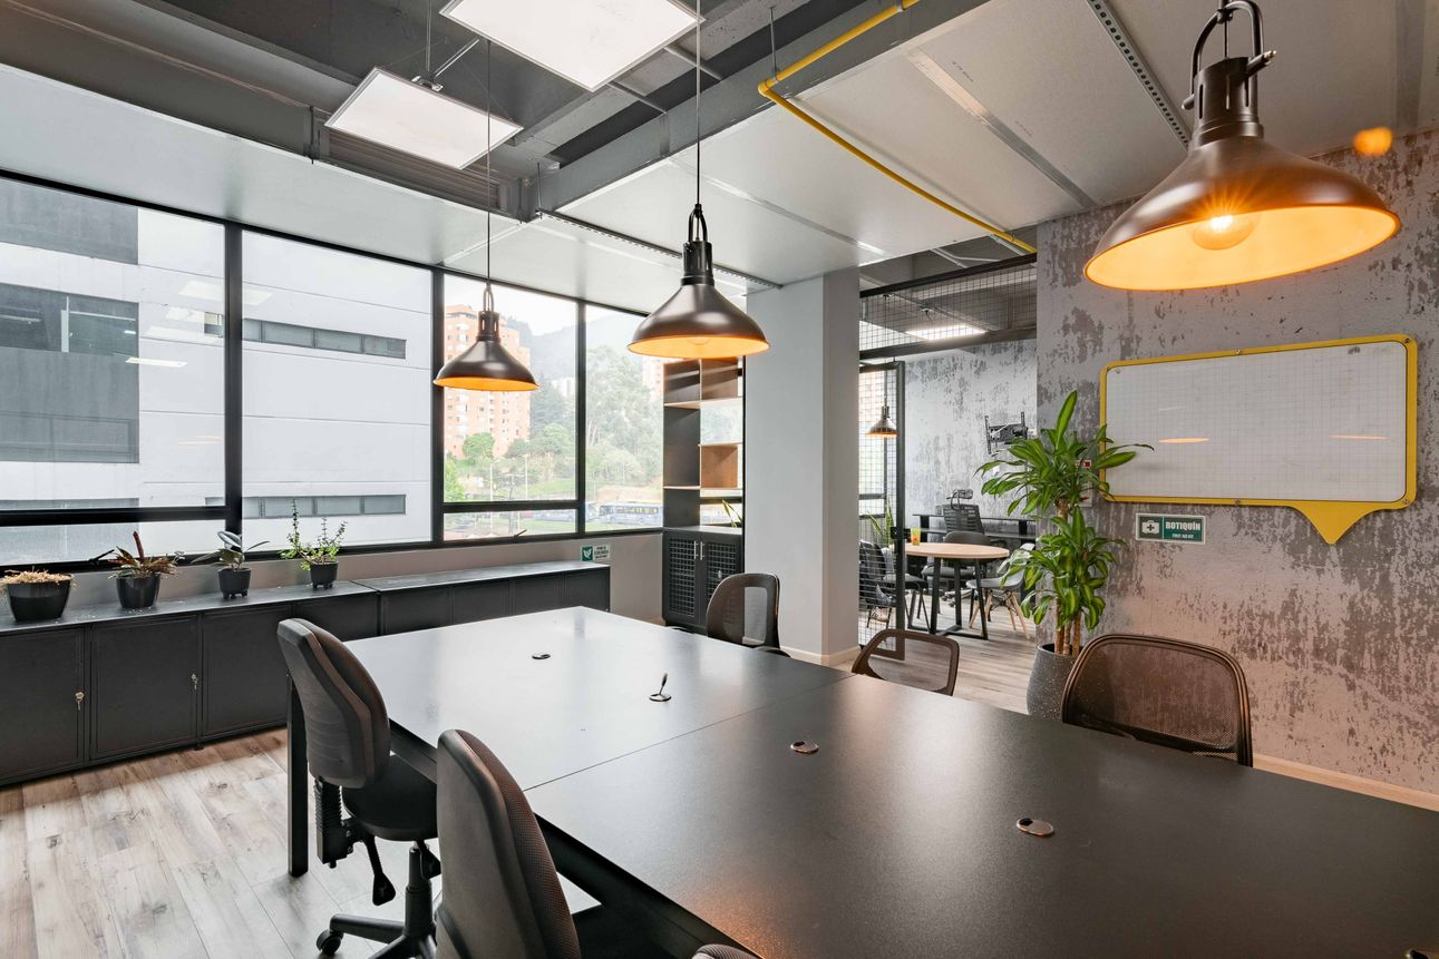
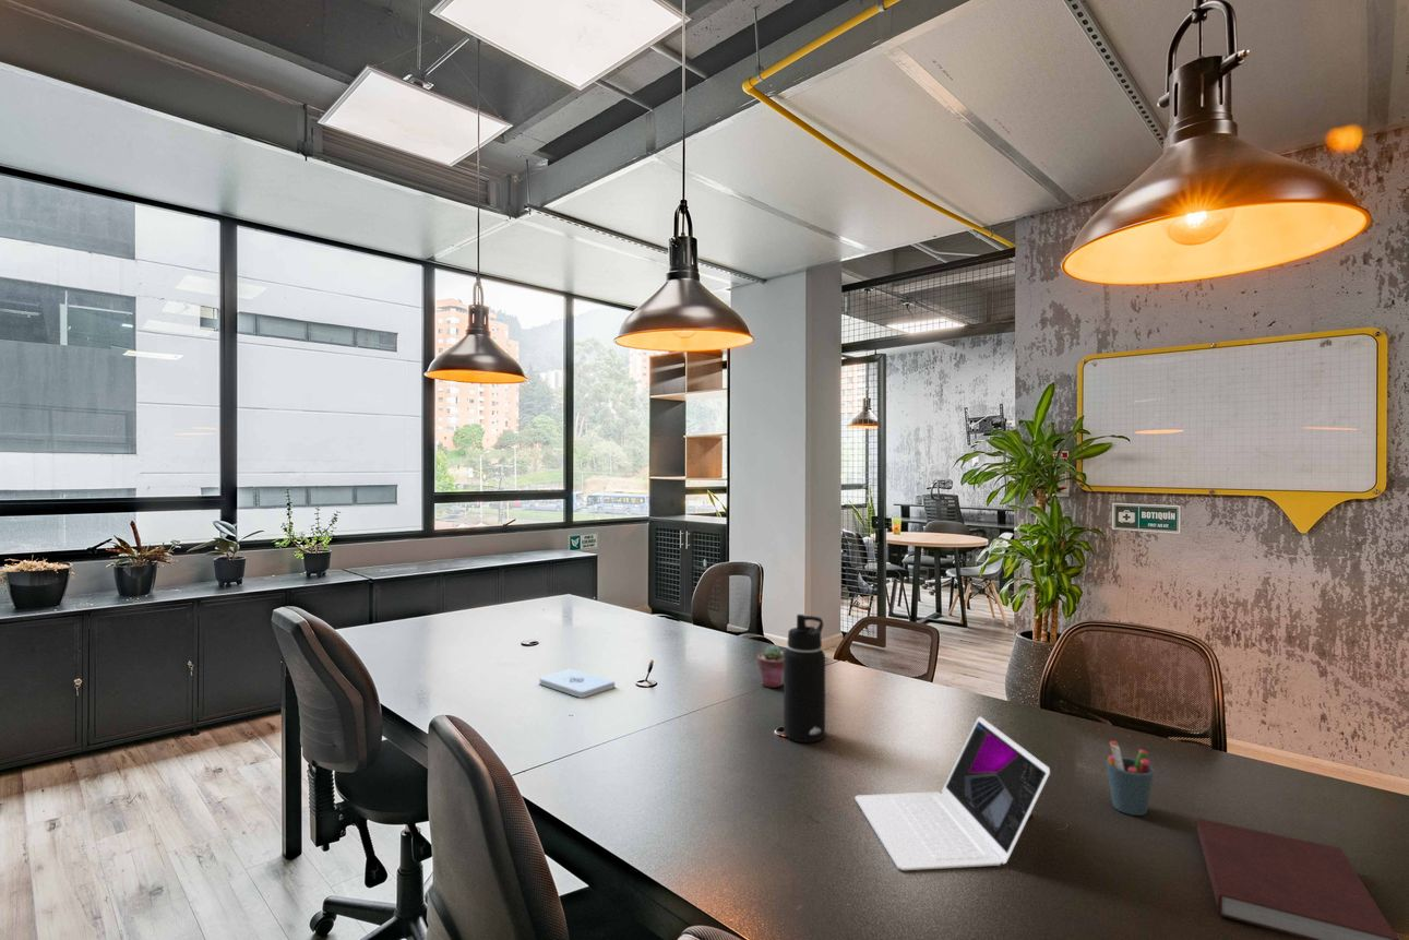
+ laptop (946, 781)
+ notebook (1282, 879)
+ water bottle (805, 671)
+ notepad (575, 682)
+ potted succulent (772, 664)
+ pen holder (1129, 775)
